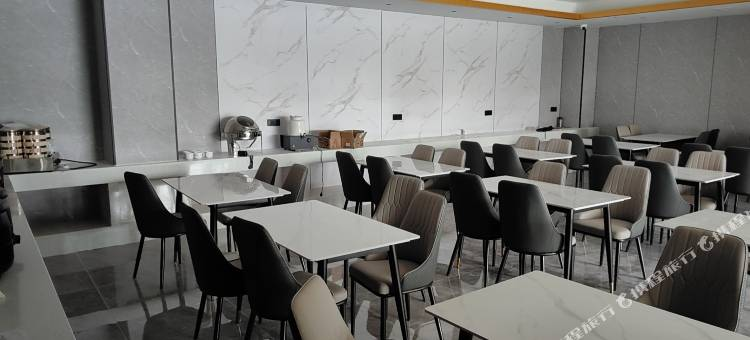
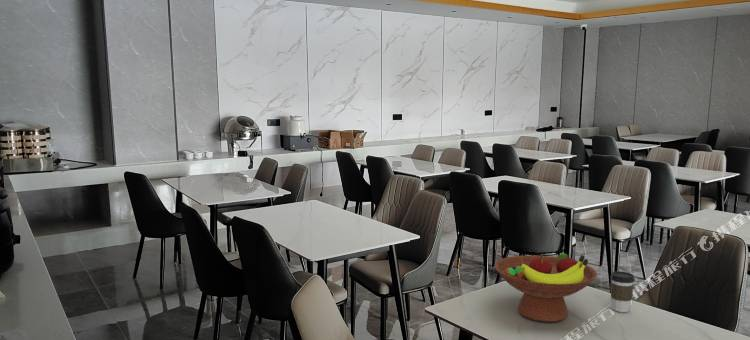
+ fruit bowl (543, 282)
+ coffee cup (621, 291)
